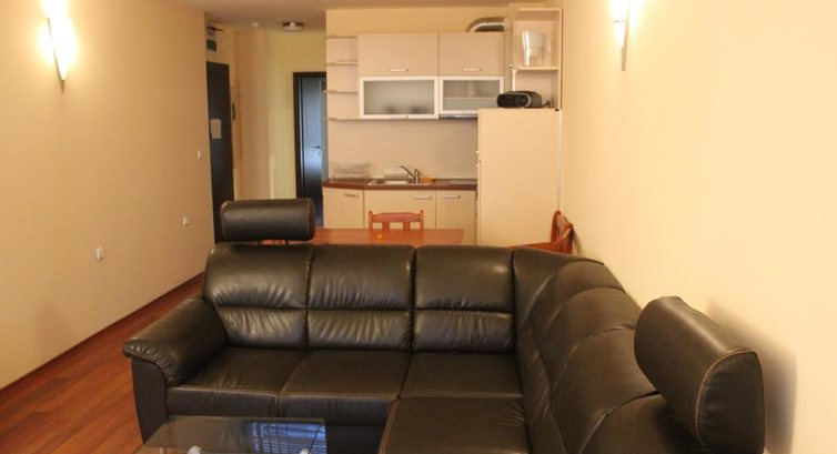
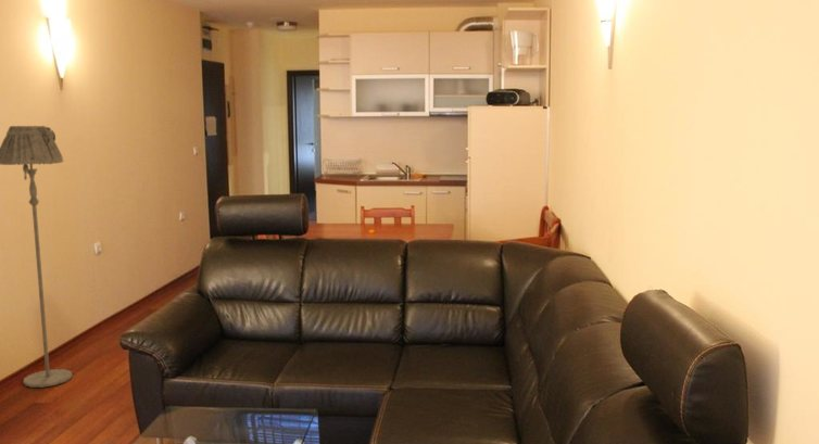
+ floor lamp (38, 255)
